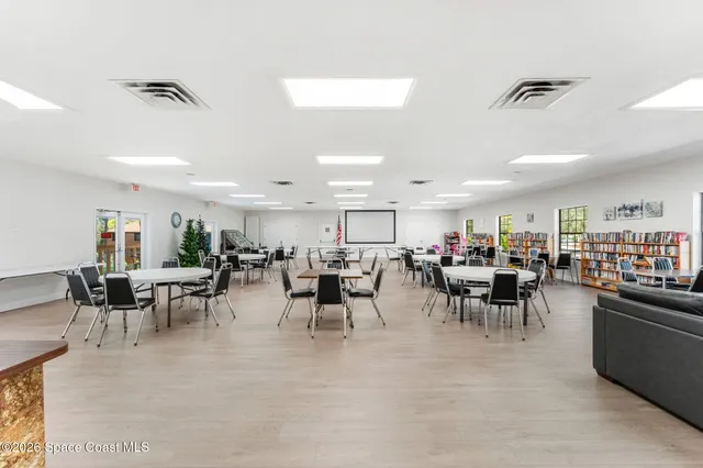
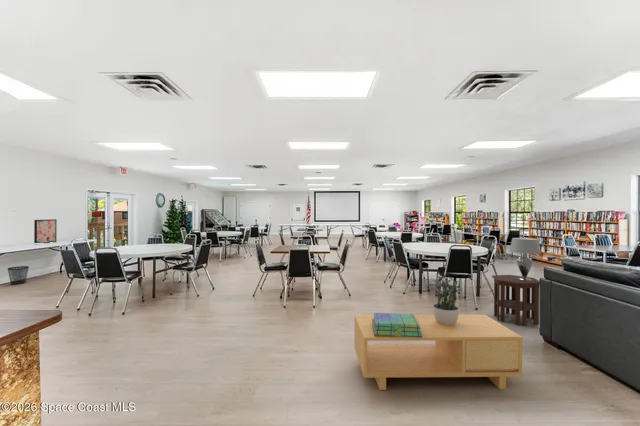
+ wastebasket (18, 275)
+ coffee table (430, 348)
+ potted plant (447, 299)
+ side table (515, 299)
+ table lamp (524, 258)
+ wall art (45, 231)
+ stack of books (395, 324)
